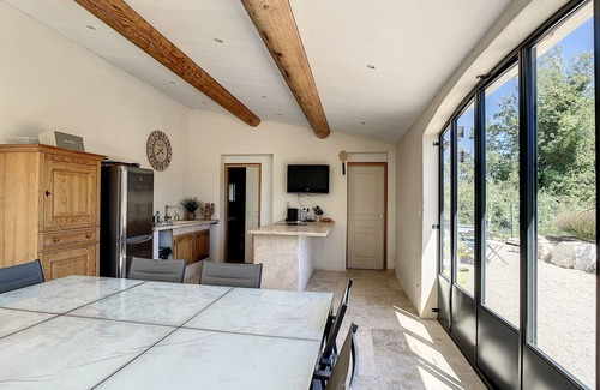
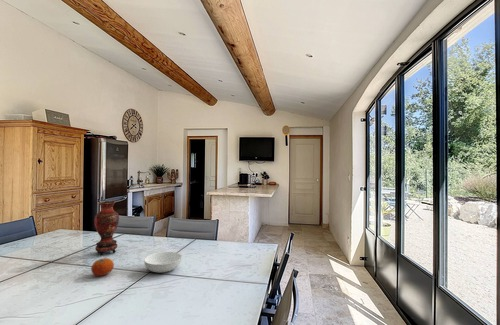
+ serving bowl (163, 263)
+ fruit (102, 267)
+ vase (106, 227)
